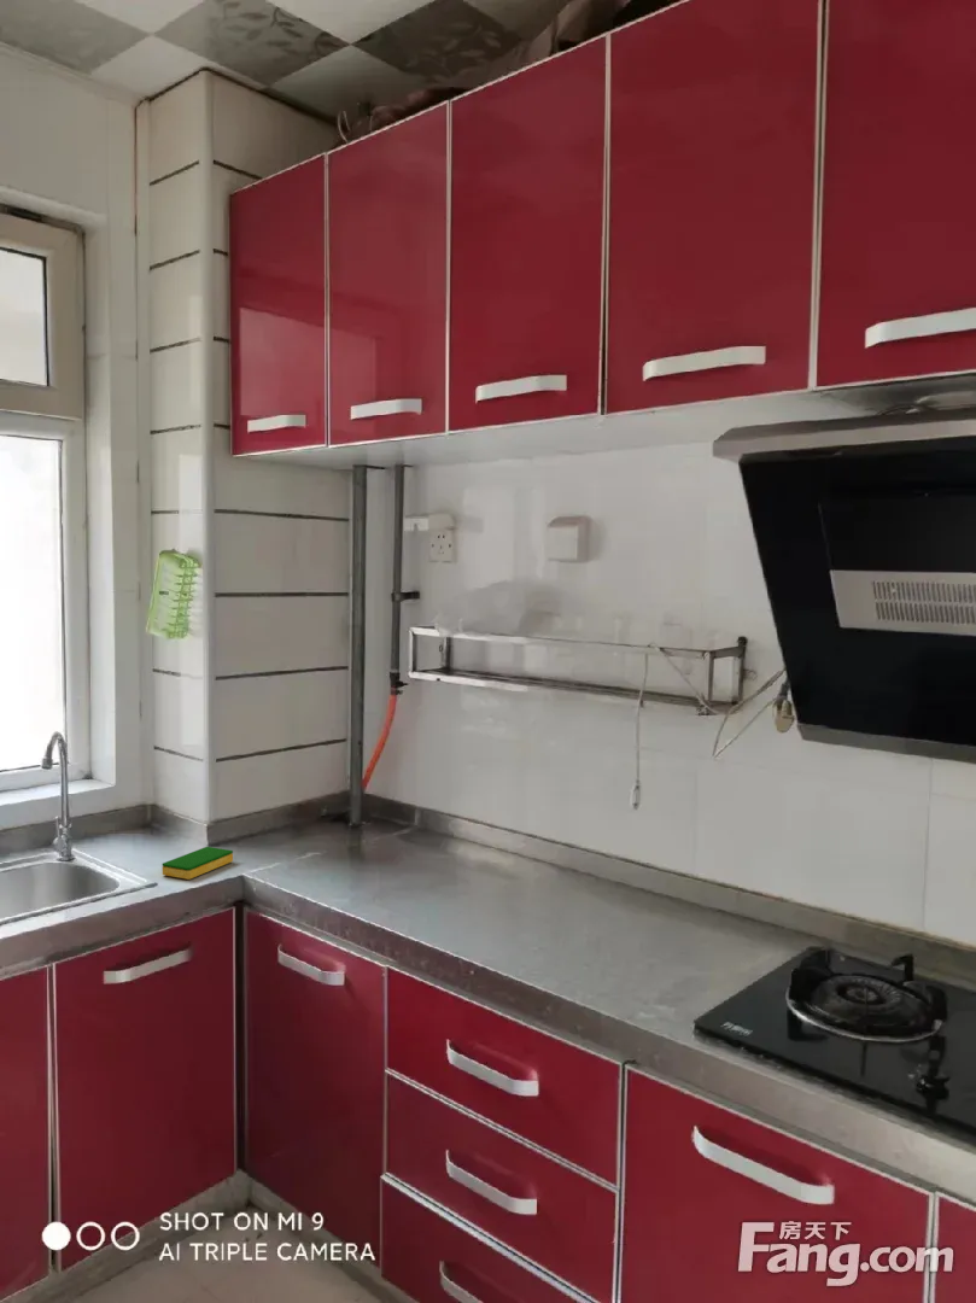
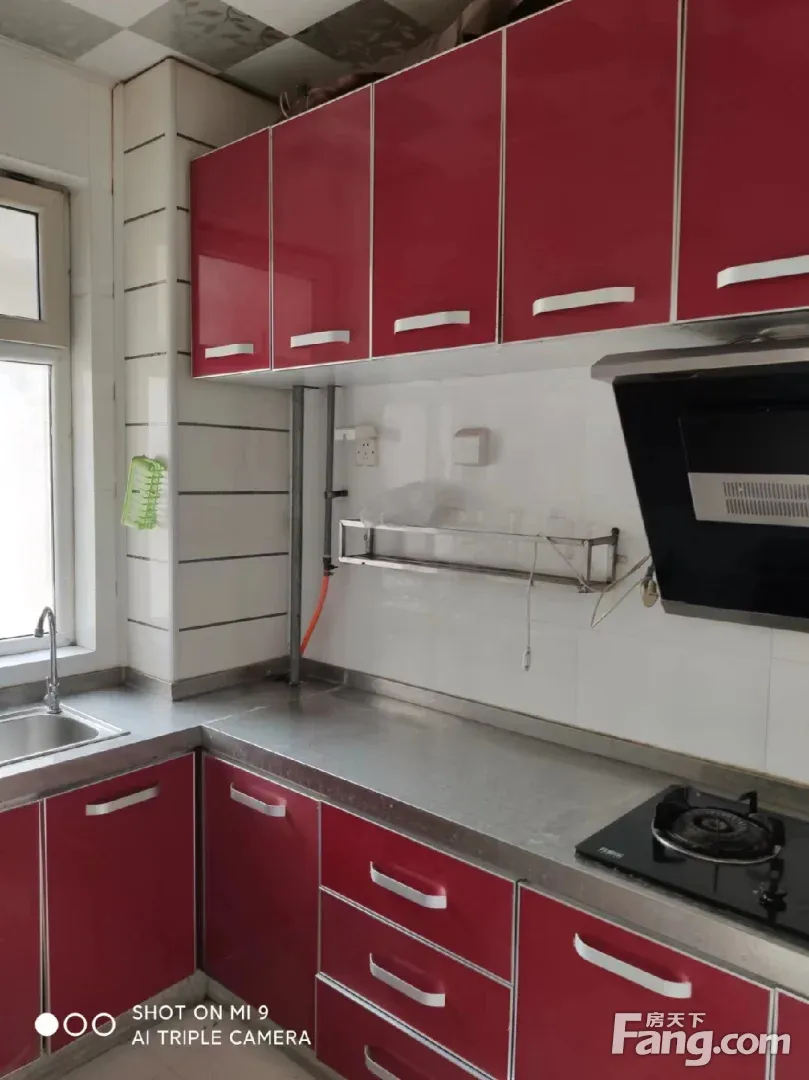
- dish sponge (198, 861)
